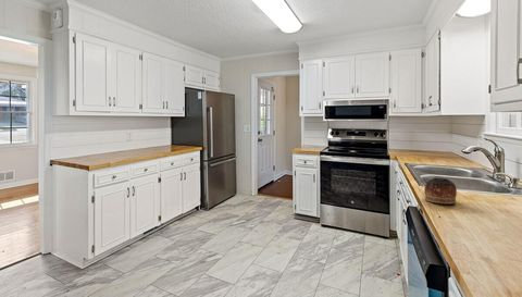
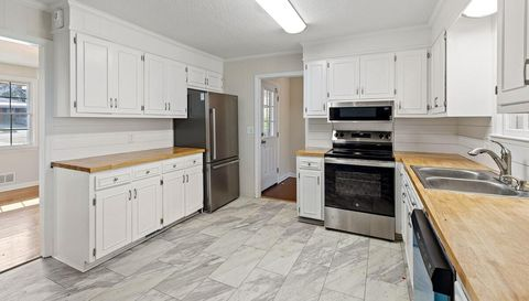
- bowl (439, 189)
